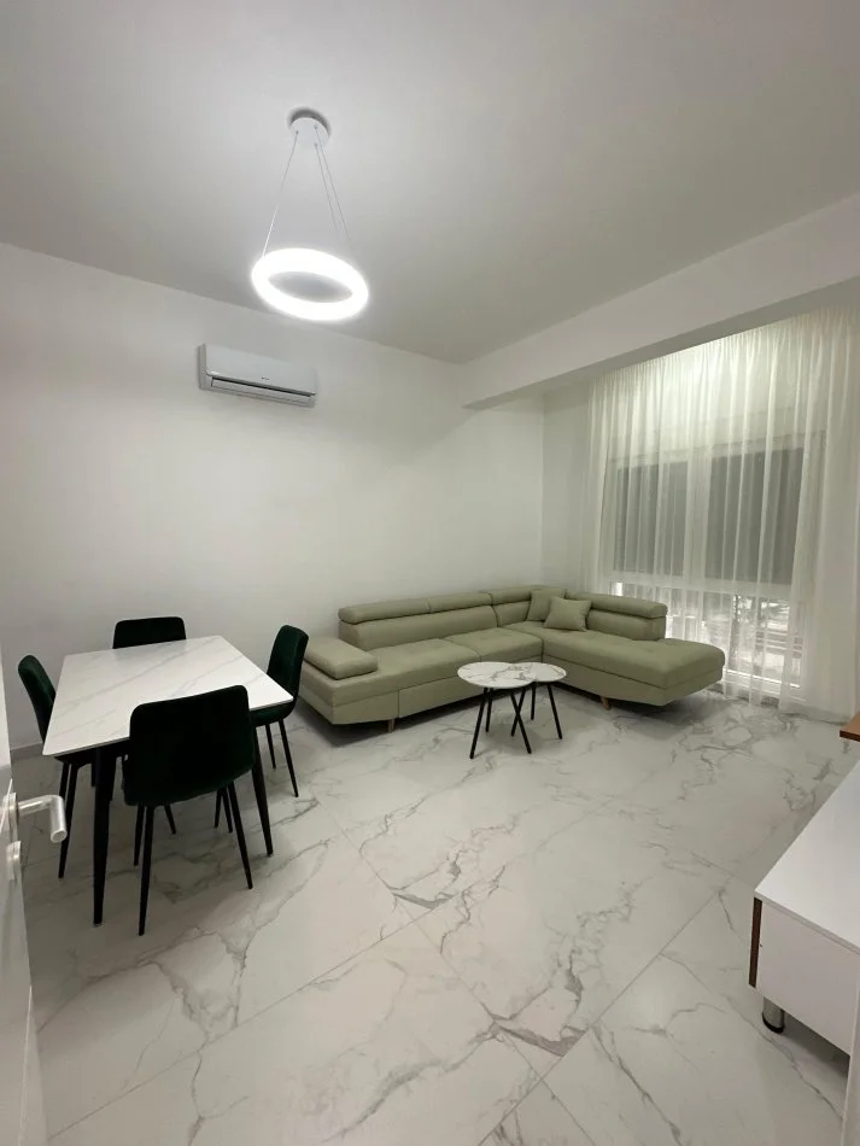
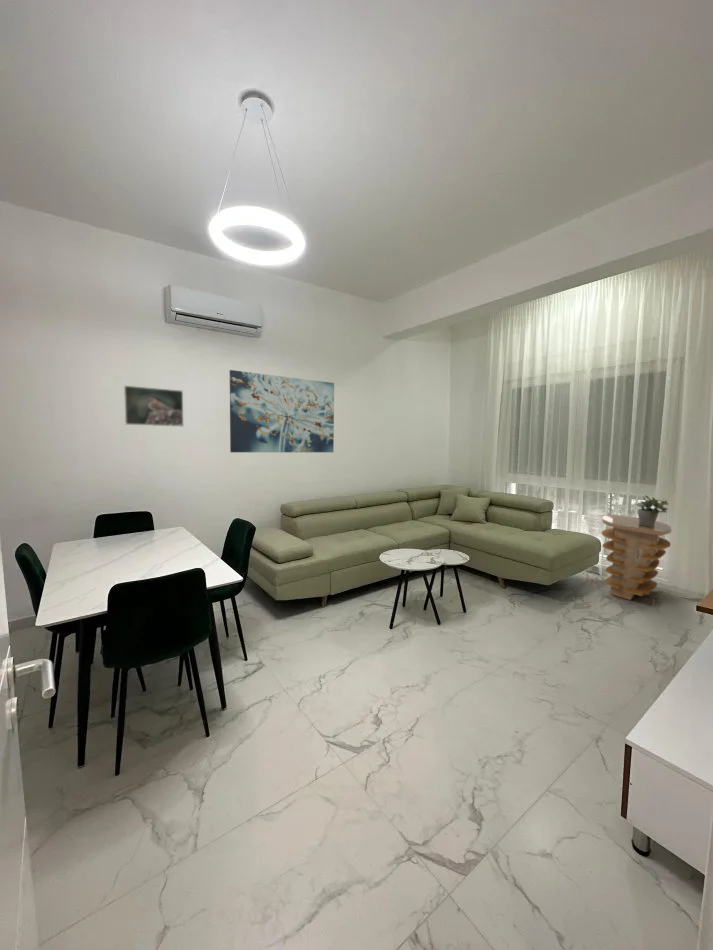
+ potted plant (652, 510)
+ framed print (155, 407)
+ wall art (286, 415)
+ side table (632, 557)
